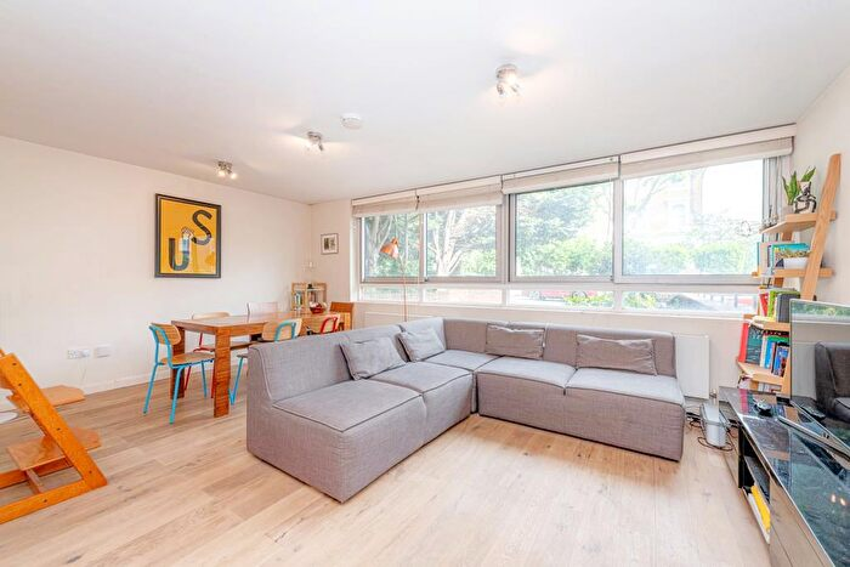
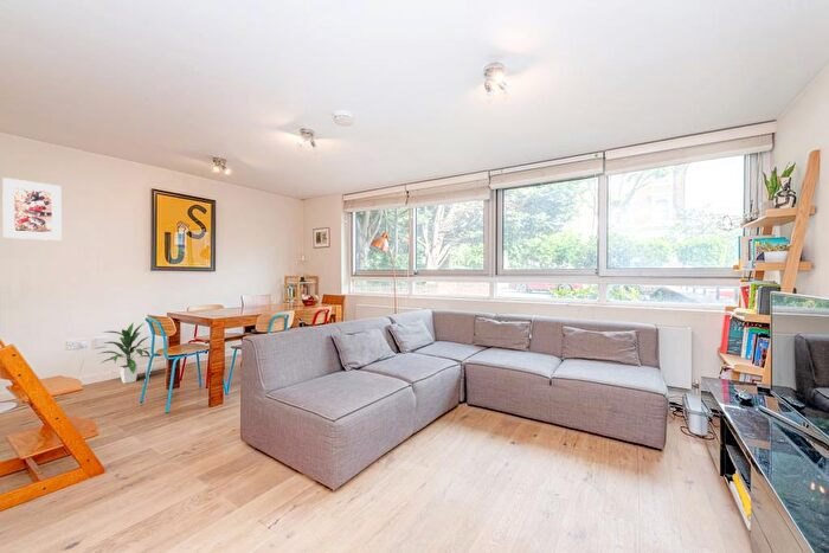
+ indoor plant (128, 352)
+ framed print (33, 210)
